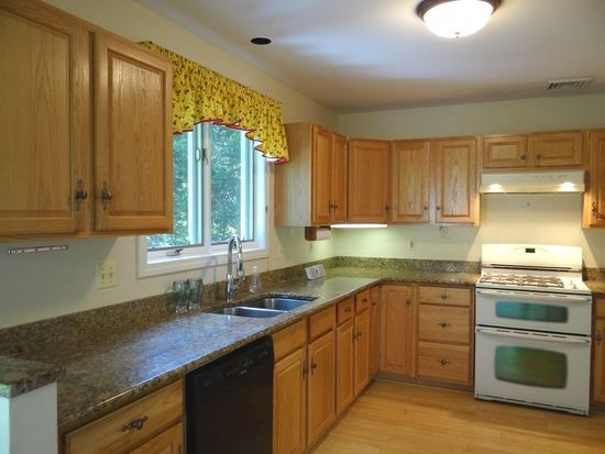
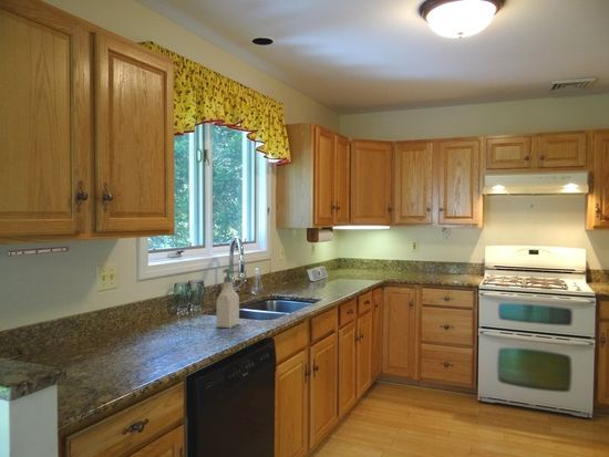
+ soap bottle (229, 297)
